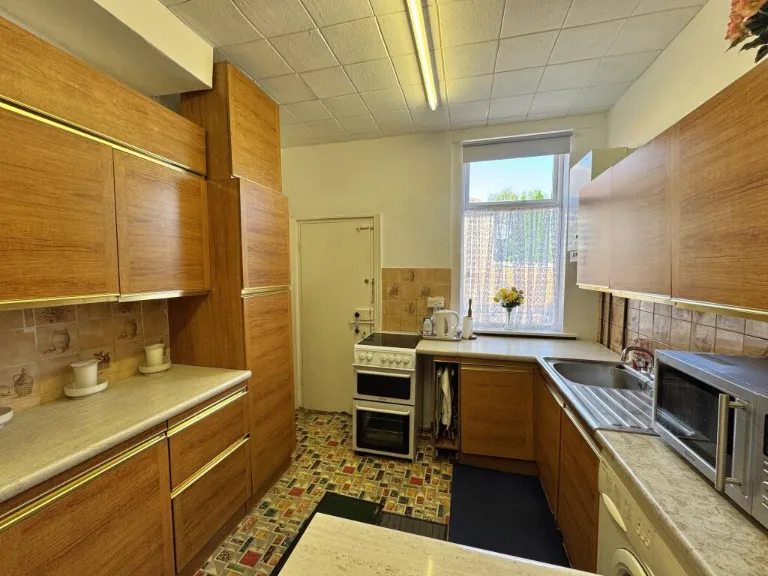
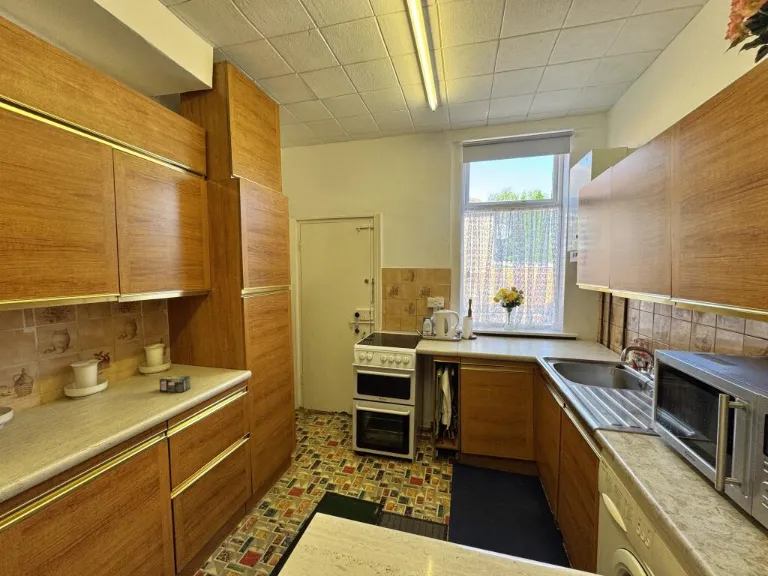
+ tea box (175, 383)
